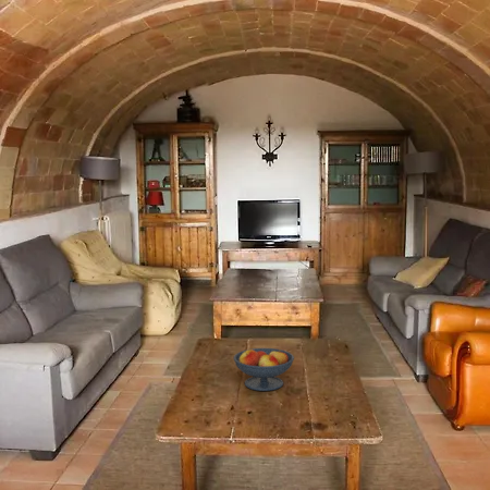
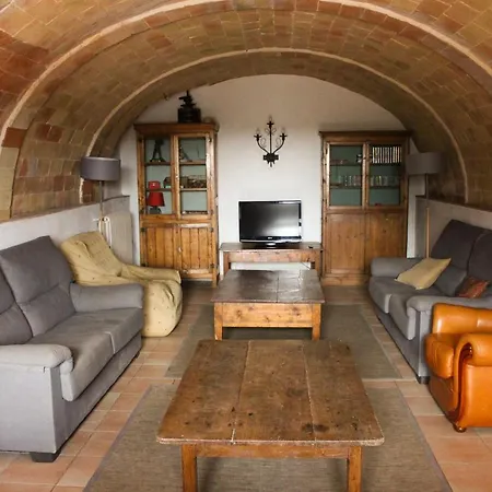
- fruit bowl (264, 365)
